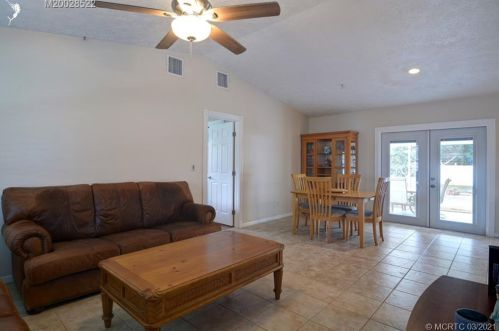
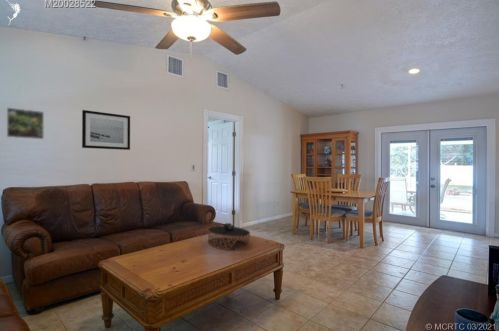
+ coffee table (228, 233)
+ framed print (25, 124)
+ wall art (107, 131)
